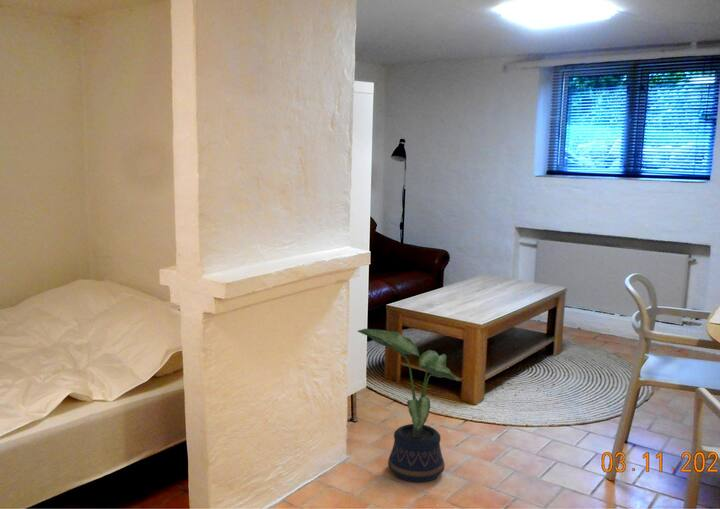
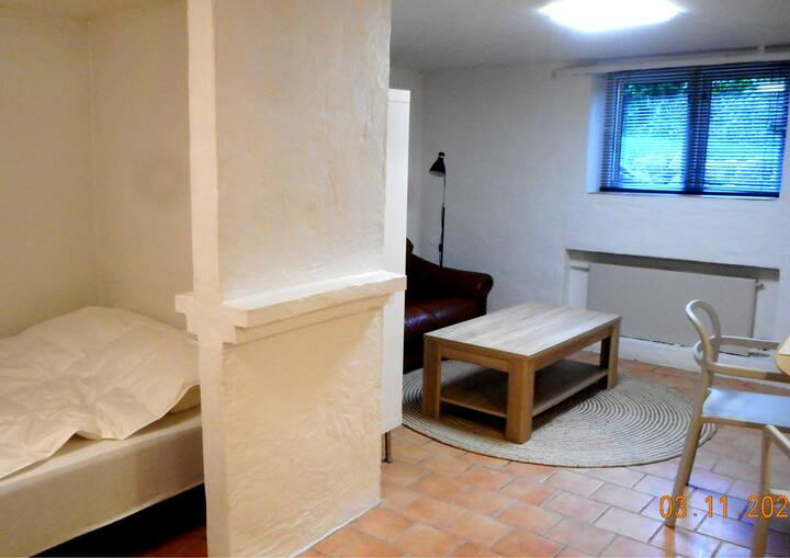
- potted plant (420, 399)
